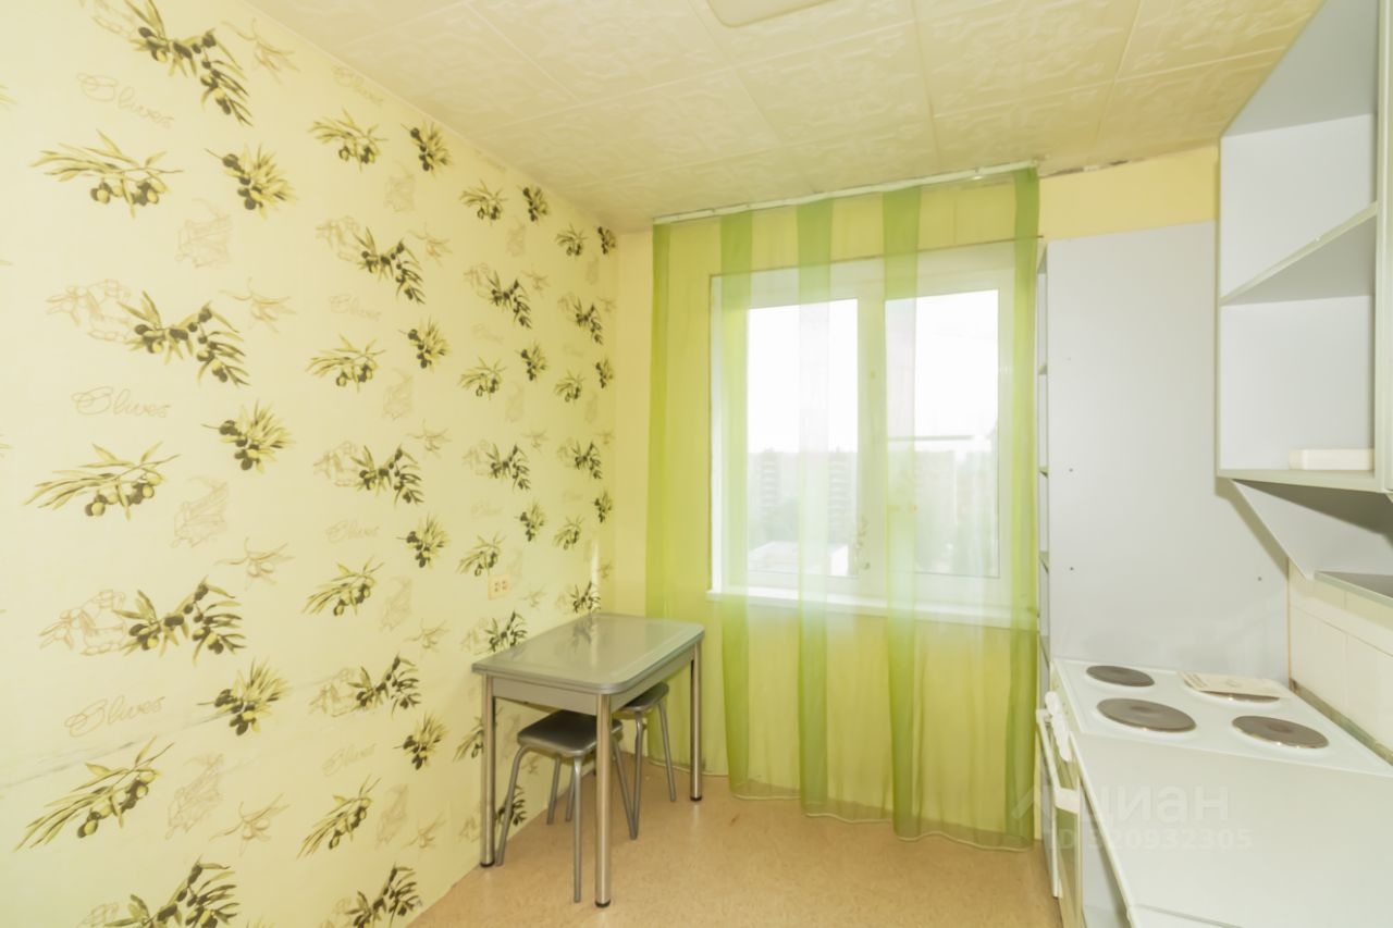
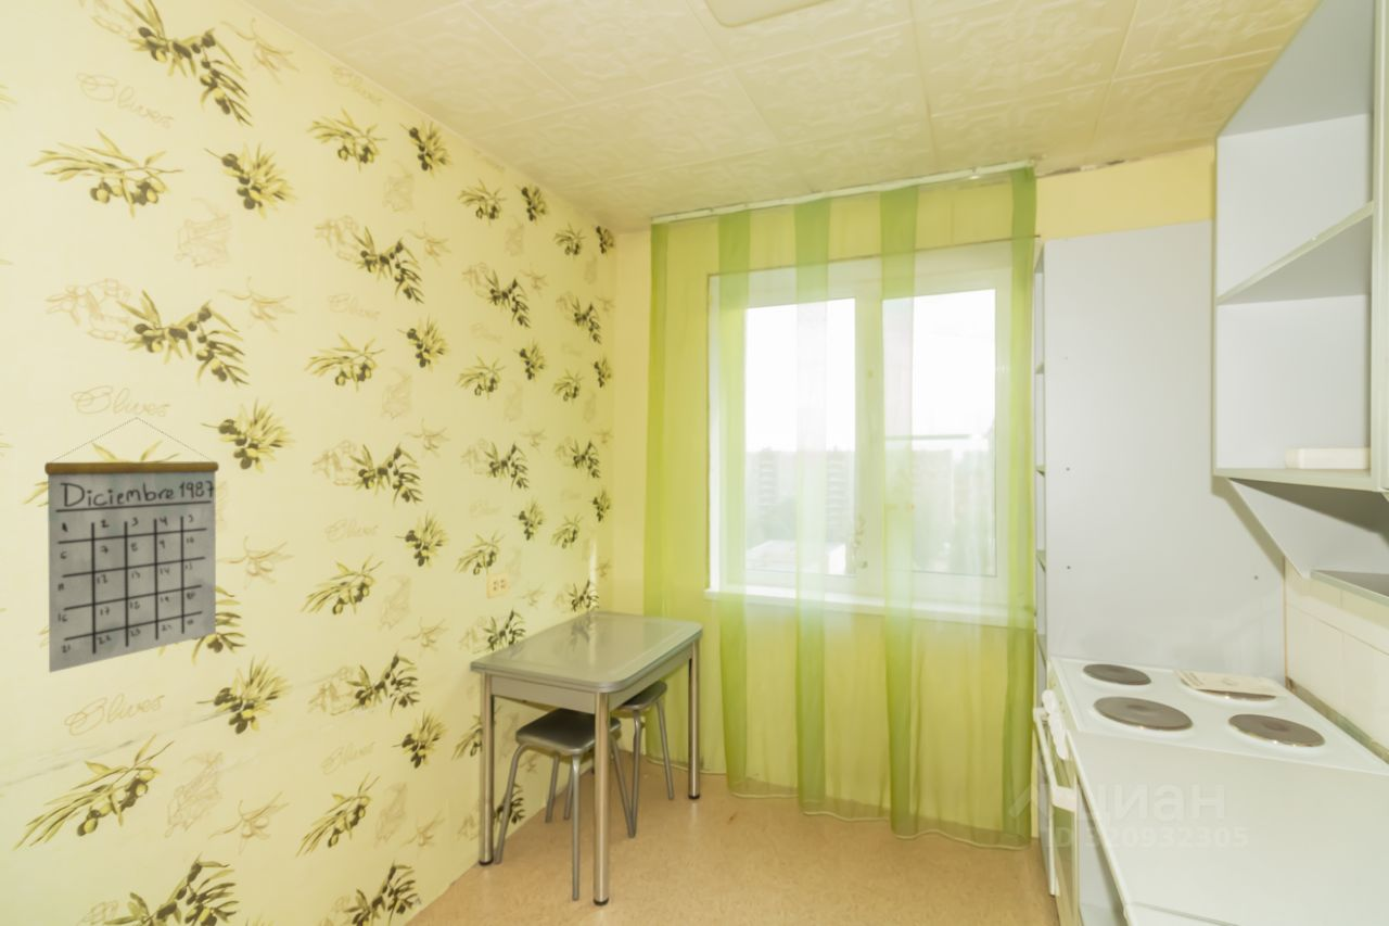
+ calendar (140, 534)
